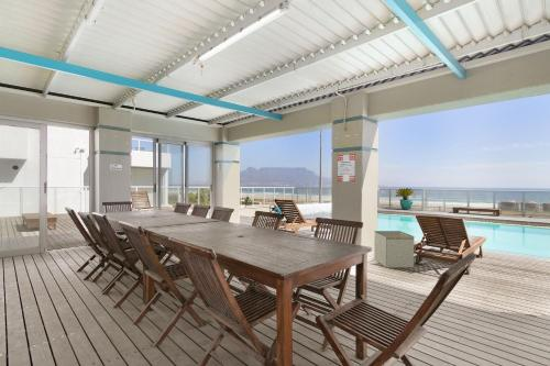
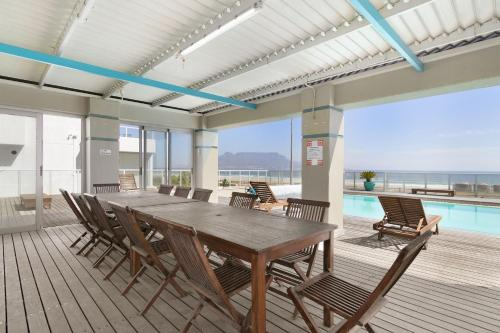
- storage bin (393, 247)
